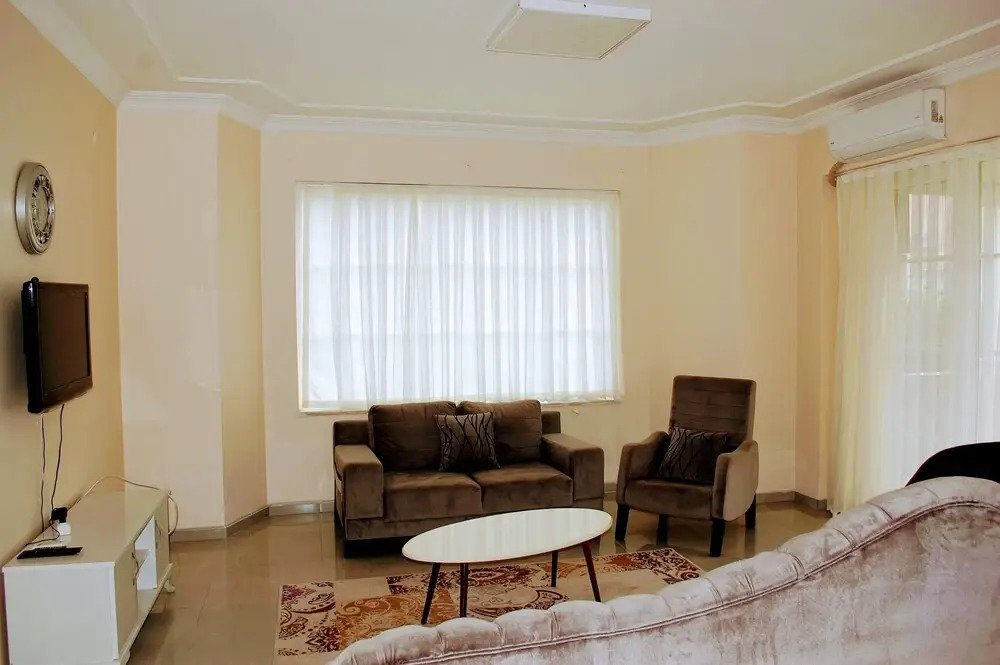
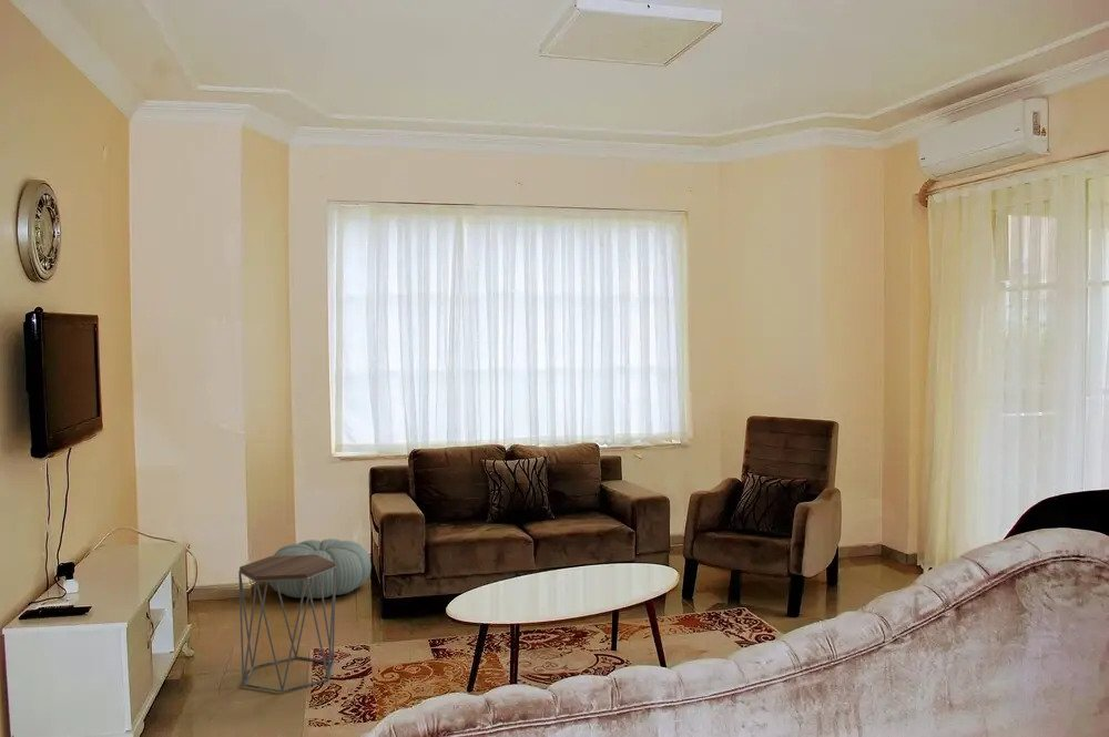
+ side table (286, 620)
+ pouf (323, 573)
